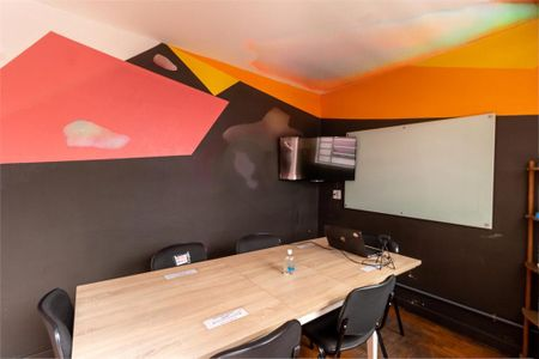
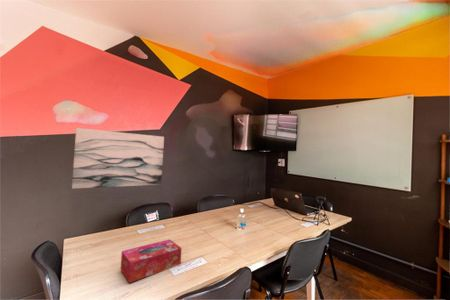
+ wall art (123, 159)
+ tissue box (152, 258)
